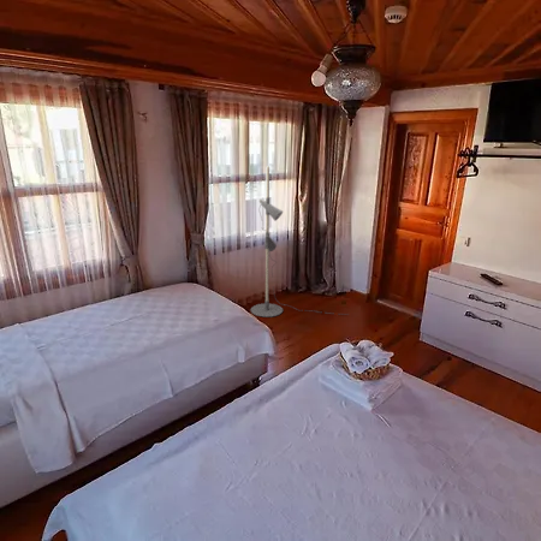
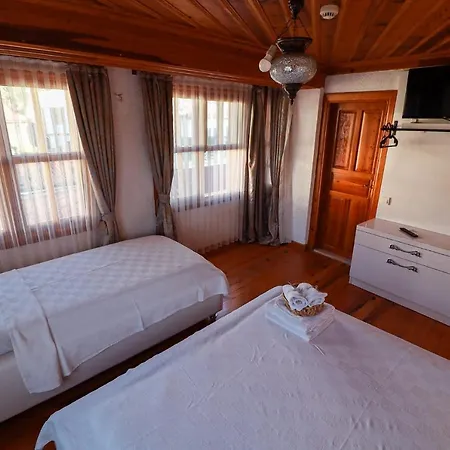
- floor lamp (275, 244)
